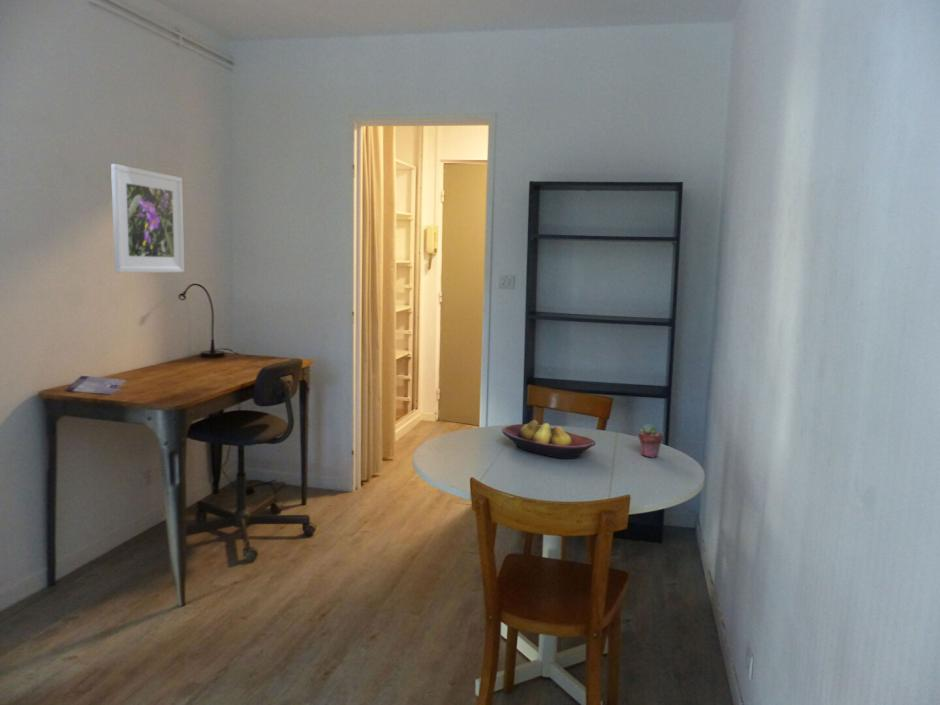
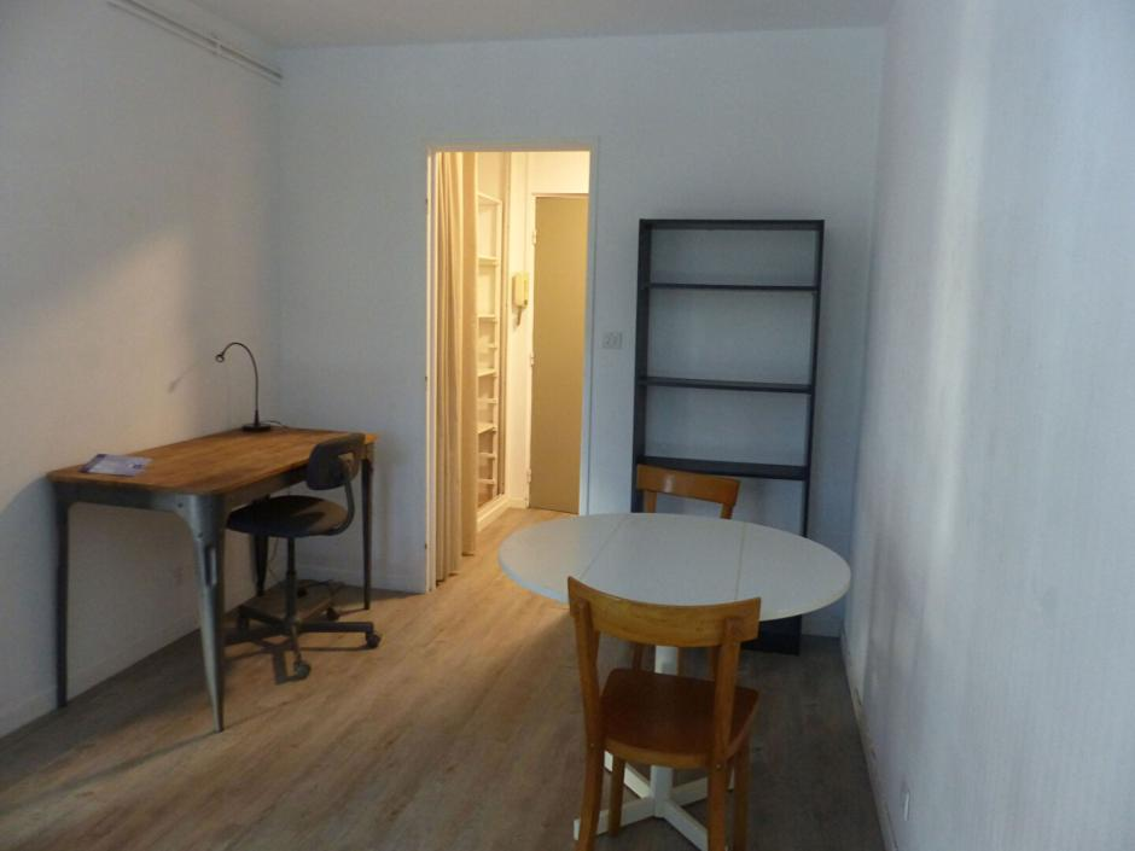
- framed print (150, 222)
- potted succulent (650, 439)
- fruit bowl (547, 436)
